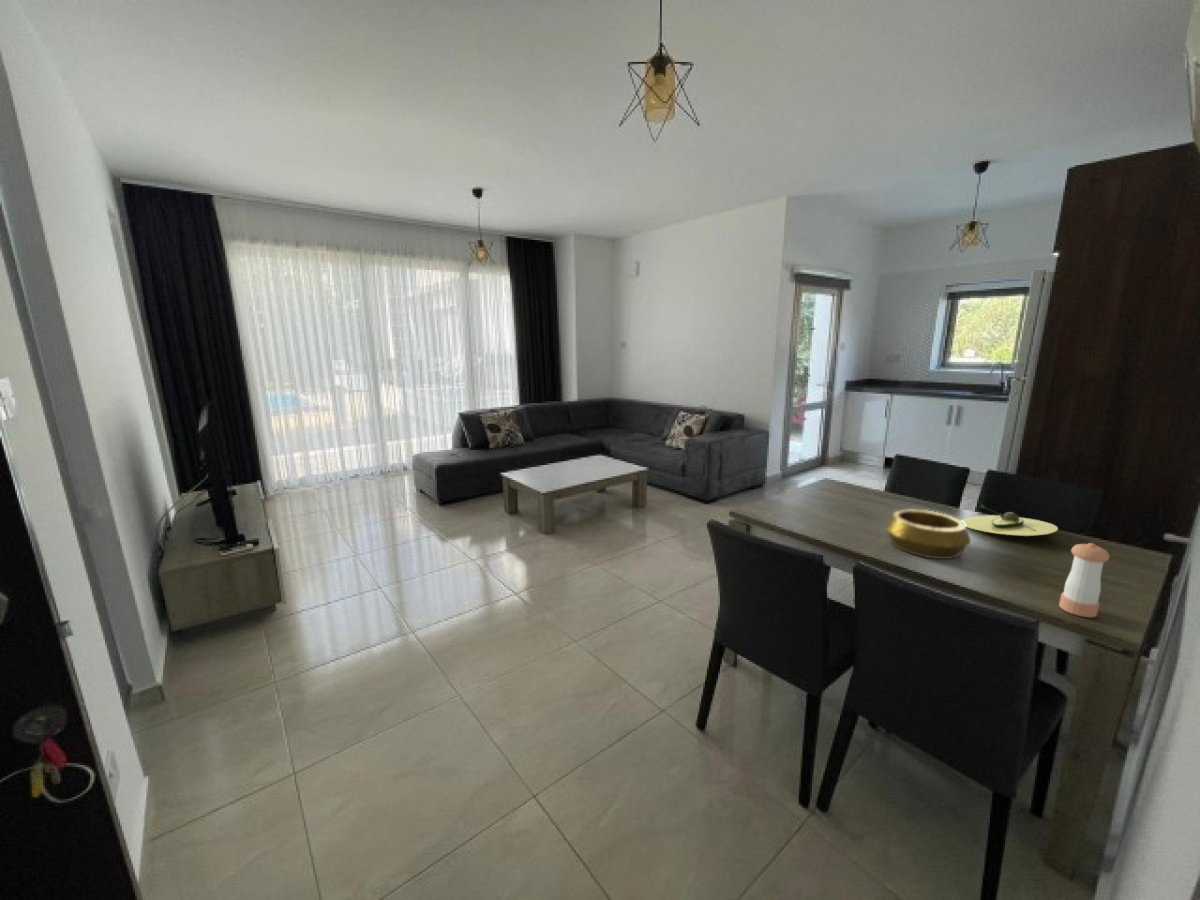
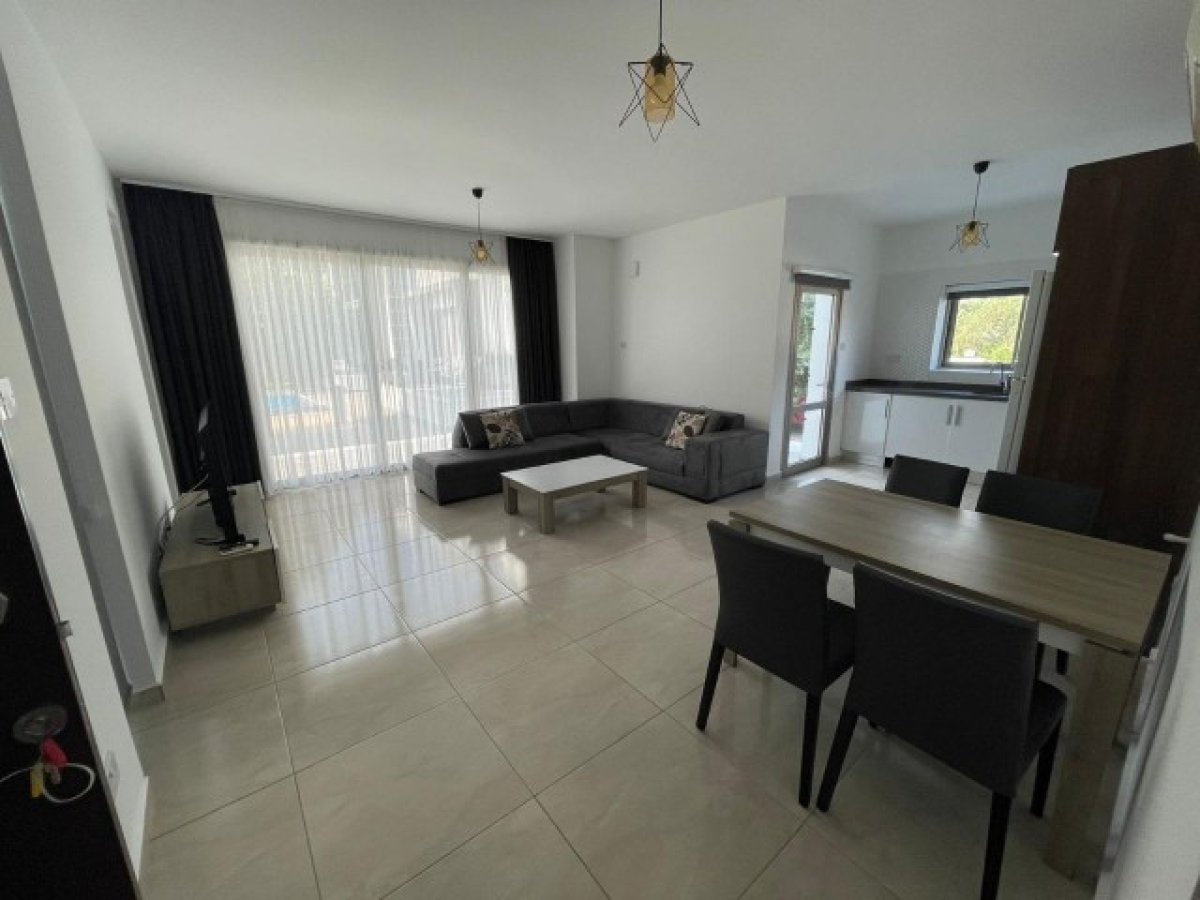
- pepper shaker (1084, 577)
- decorative bowl (926, 533)
- avocado (1007, 520)
